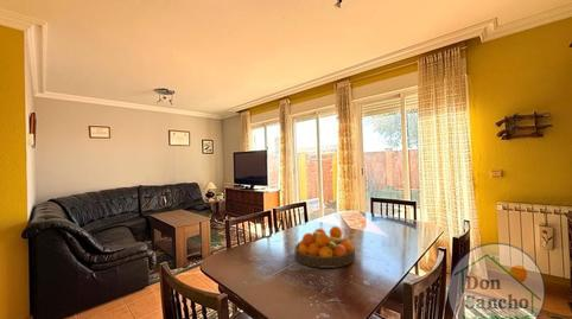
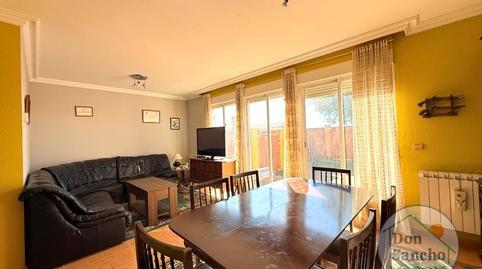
- fruit bowl (324, 242)
